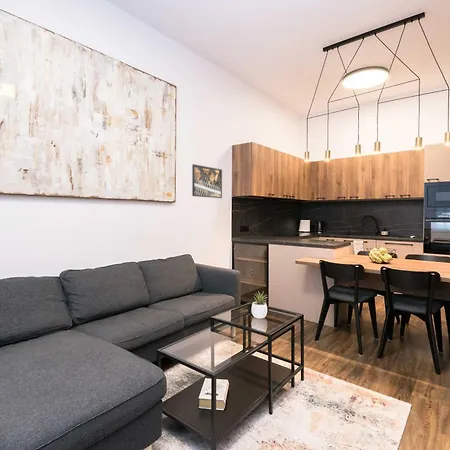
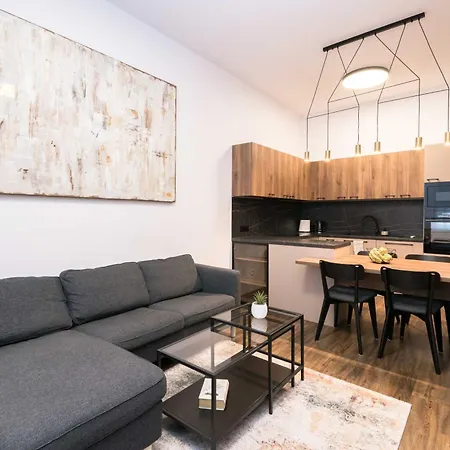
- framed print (207, 182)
